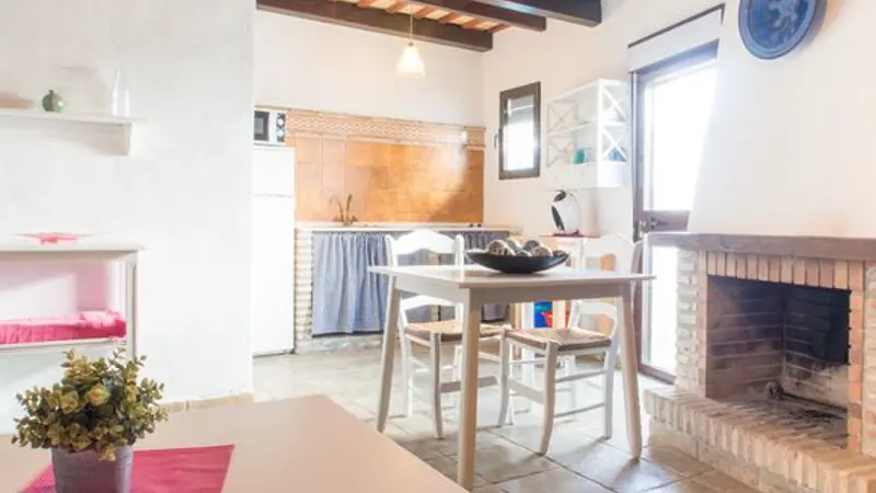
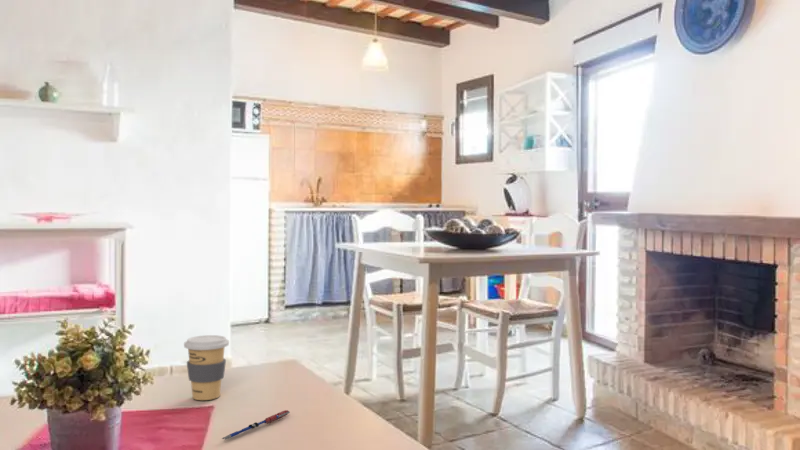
+ coffee cup (206, 367)
+ pen (257, 423)
